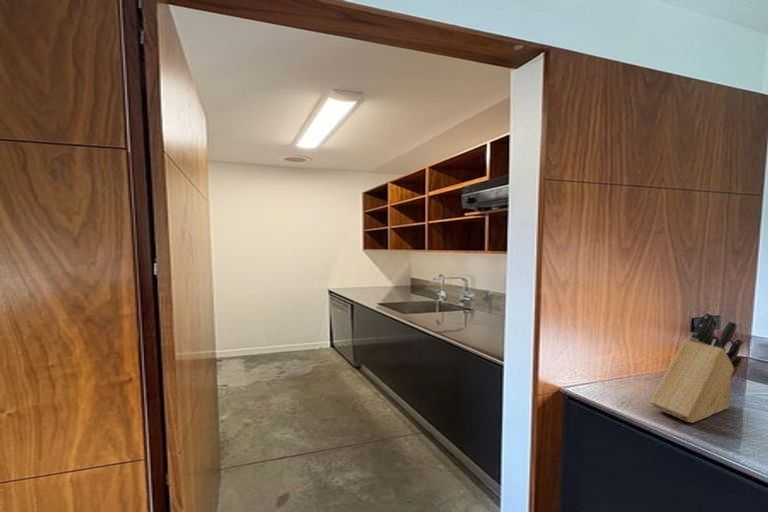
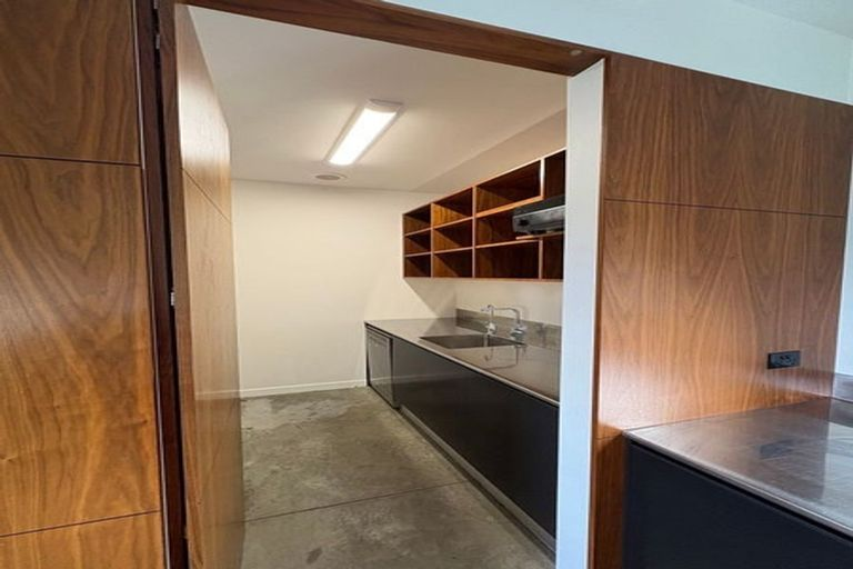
- knife block (699, 362)
